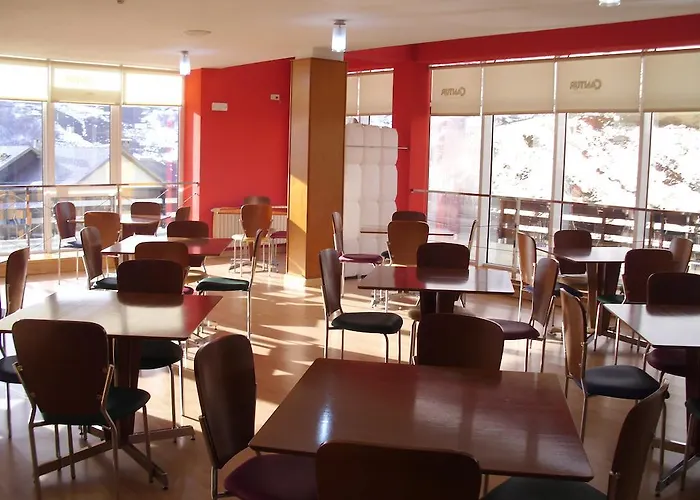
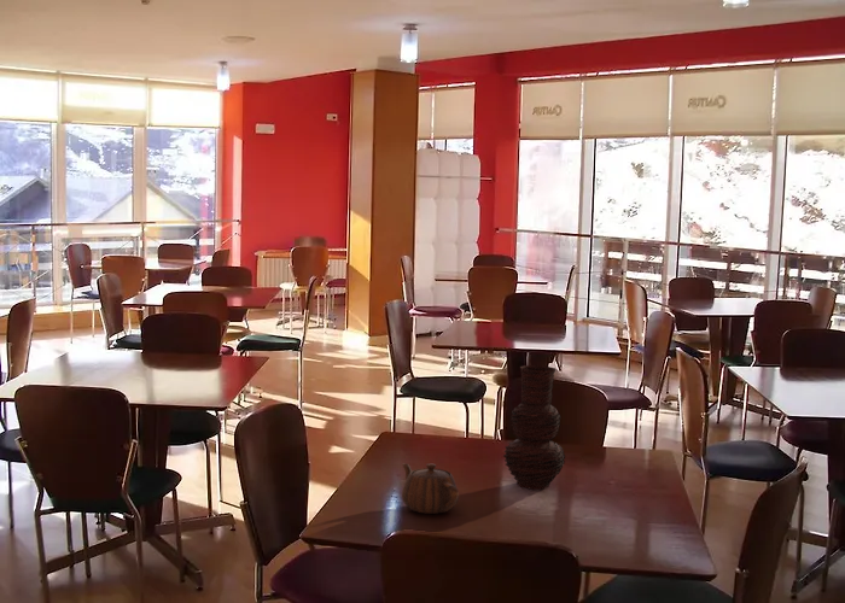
+ vase (535, 426)
+ teapot (429, 485)
